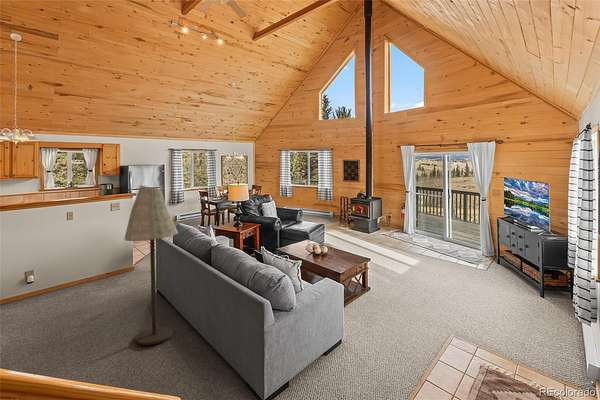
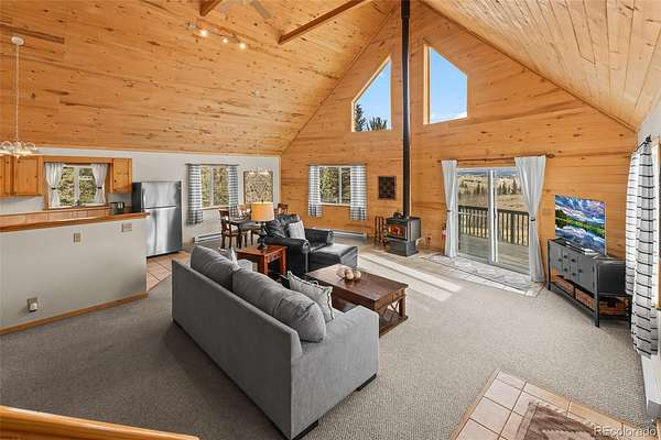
- floor lamp (152, 261)
